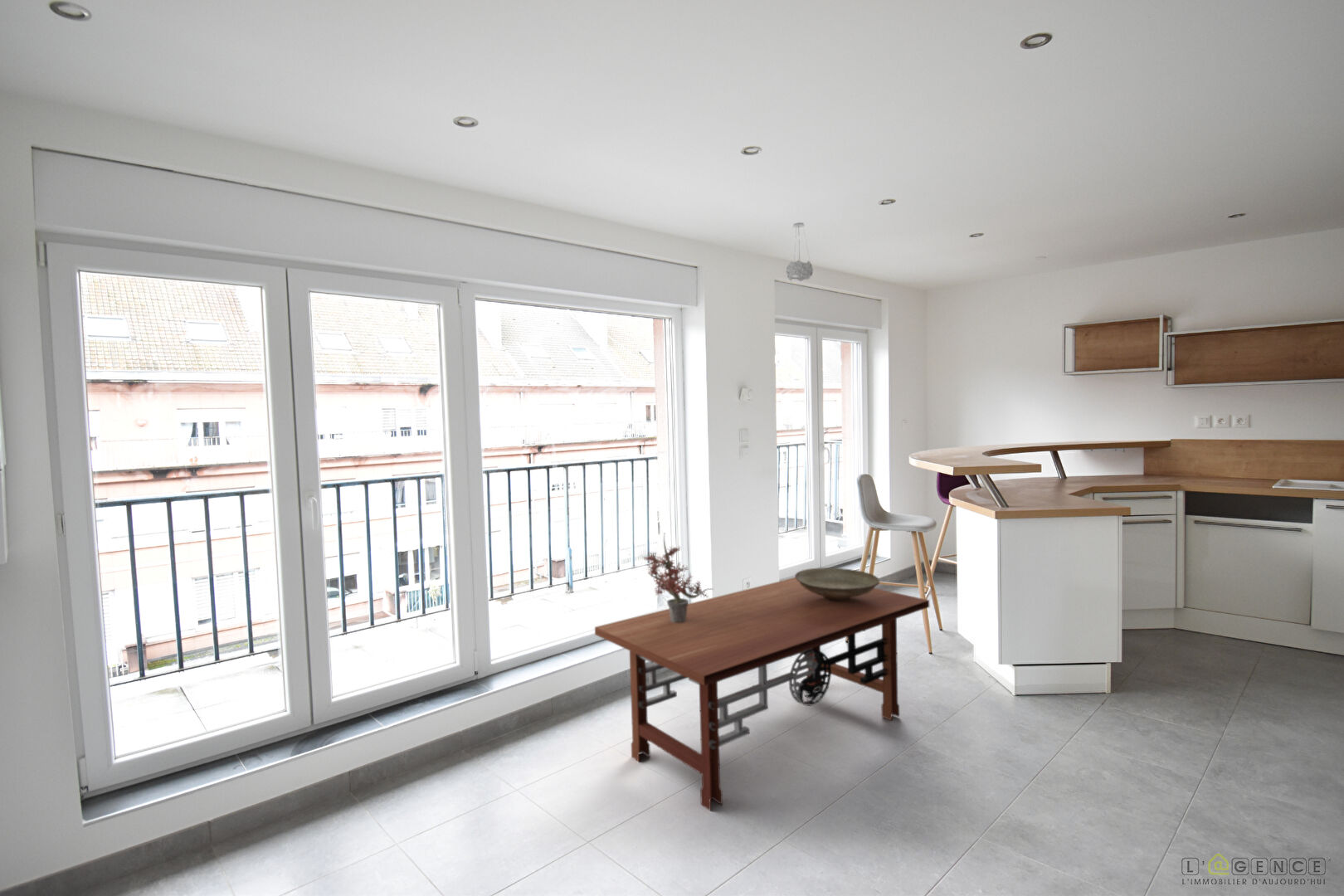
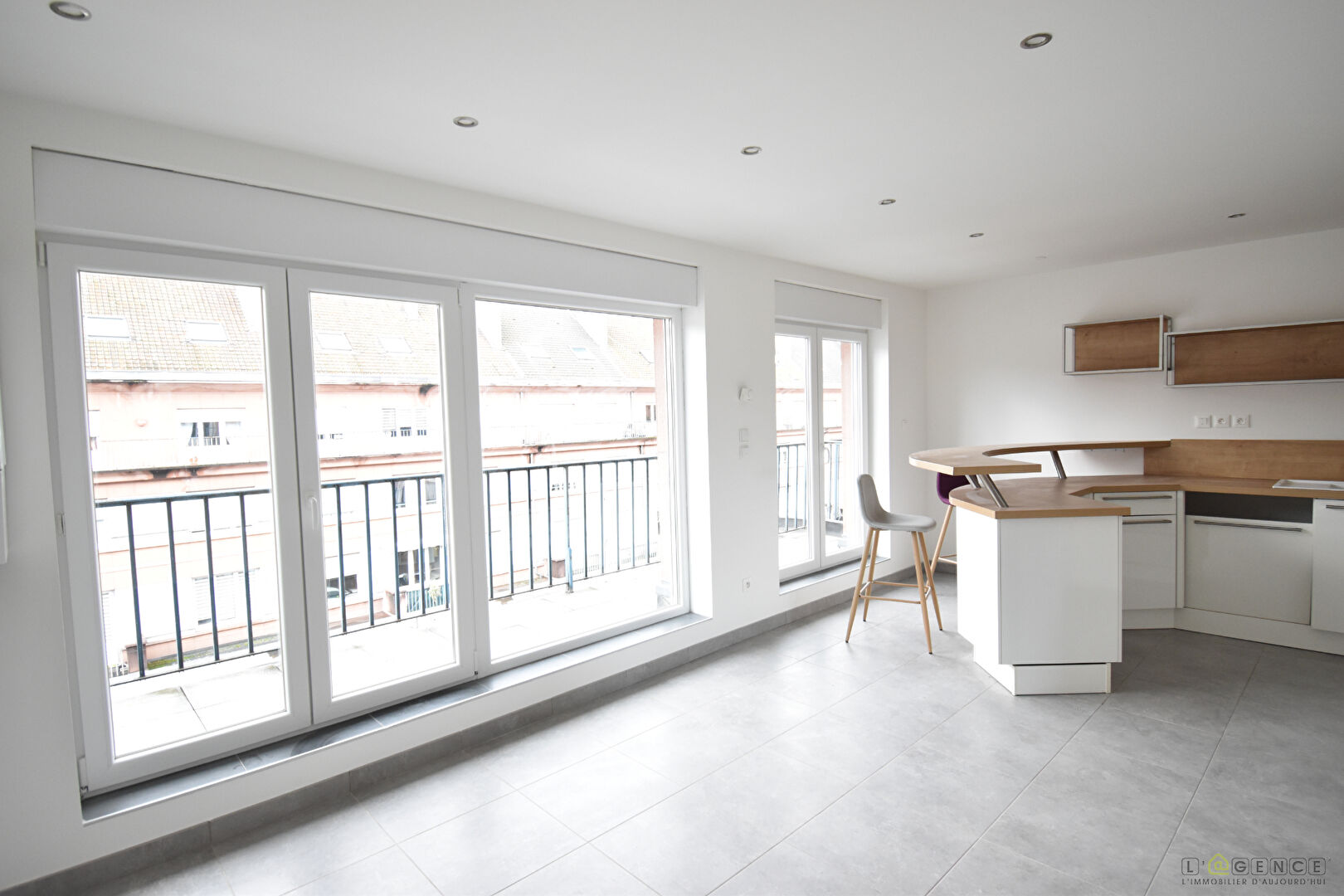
- coffee table (767, 675)
- decorative bowl (836, 587)
- potted plant (673, 575)
- pendant light (799, 251)
